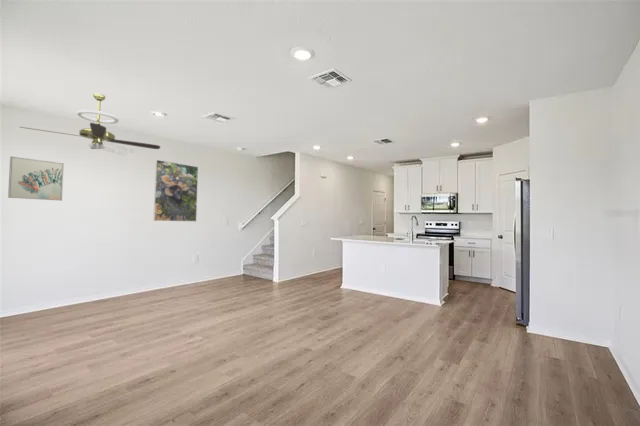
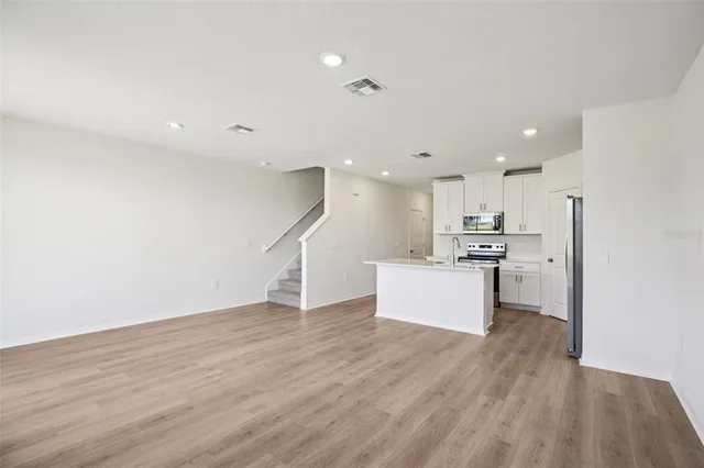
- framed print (177, 192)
- wall art (37, 179)
- ceiling fan (98, 124)
